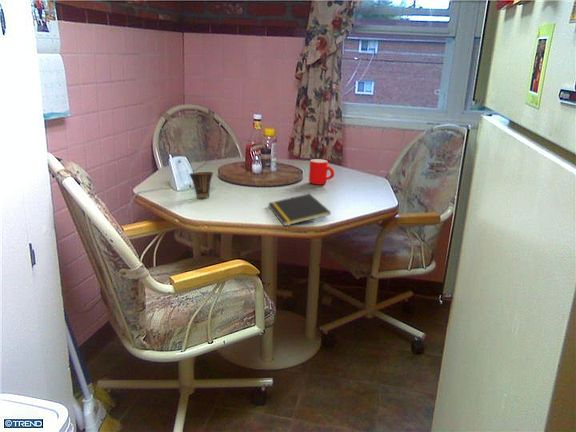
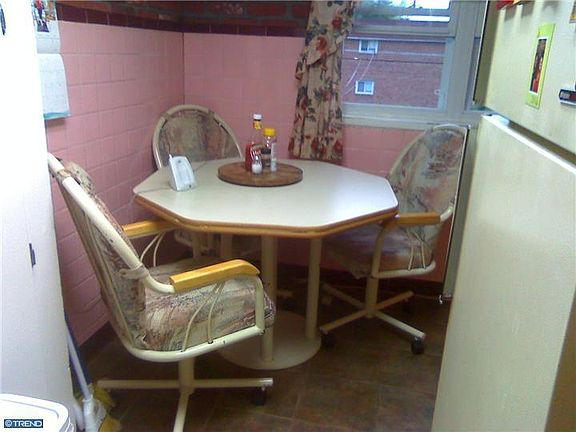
- cup (201, 184)
- notepad (297, 208)
- mug (322, 172)
